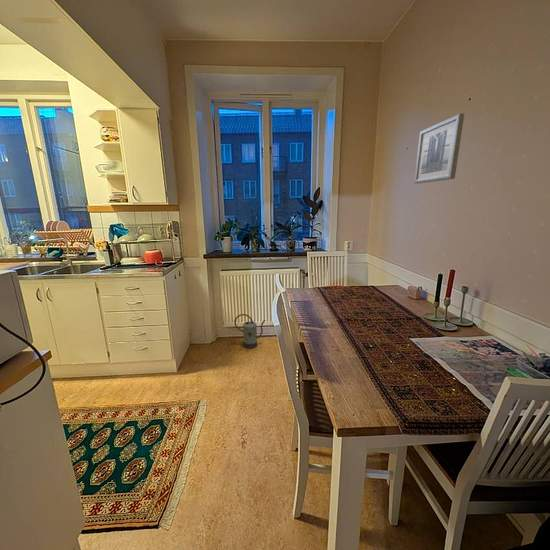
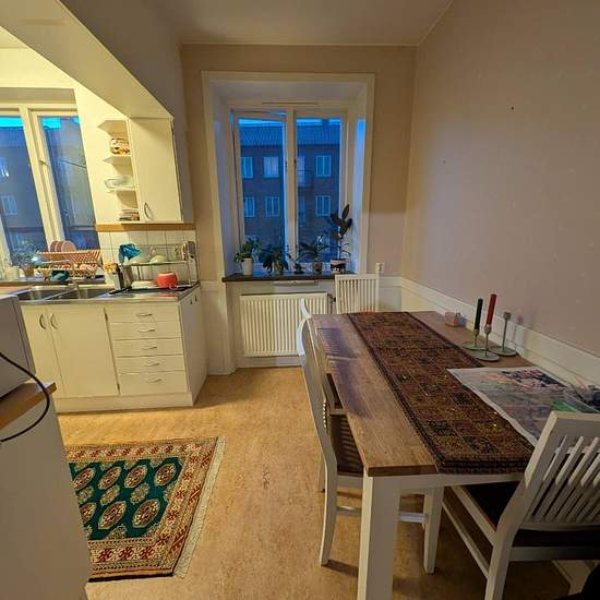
- watering can (250, 329)
- wall art (435, 153)
